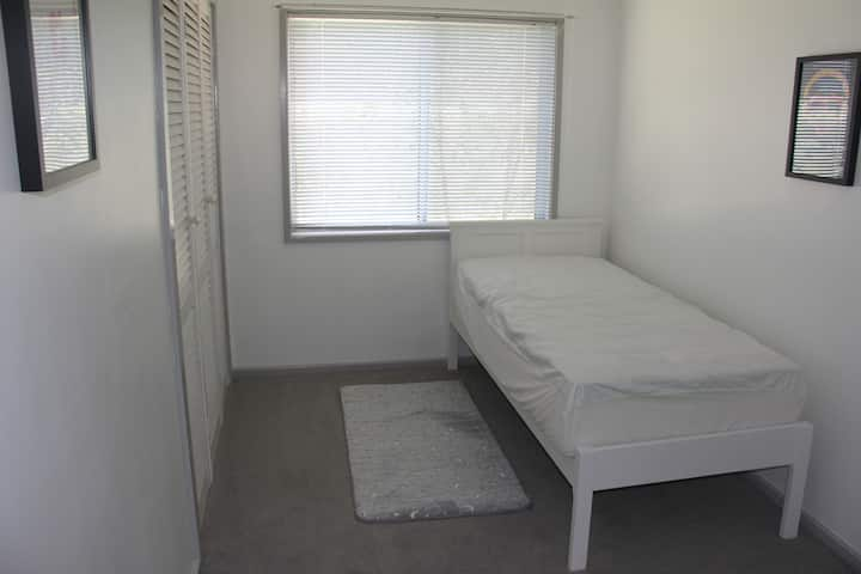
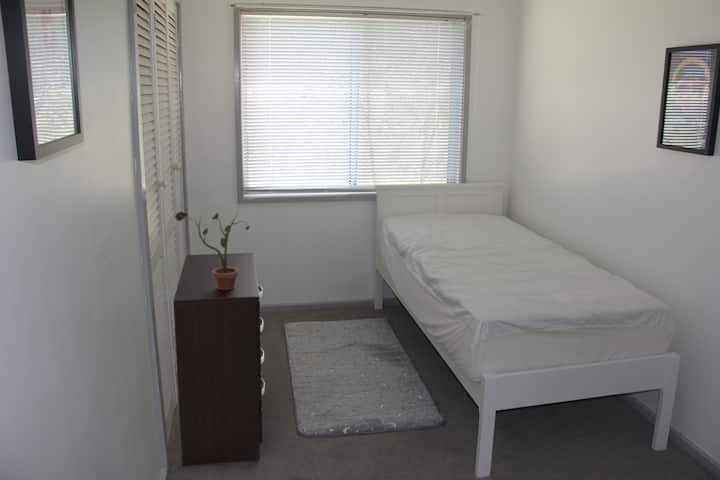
+ potted plant (215, 248)
+ dresser (224, 347)
